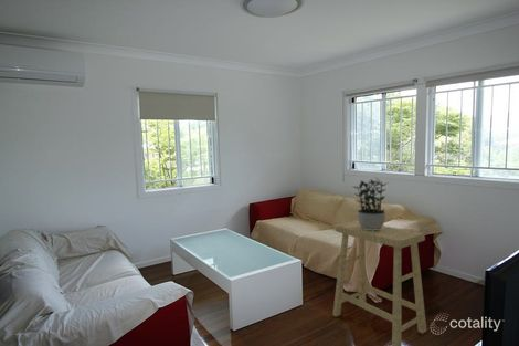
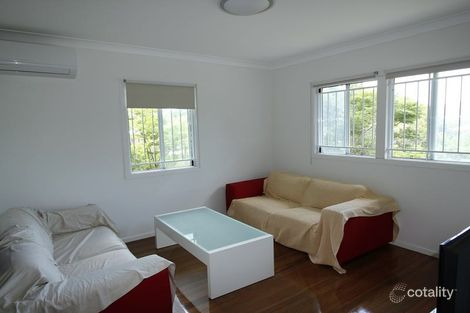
- potted plant (370, 202)
- stool (371, 286)
